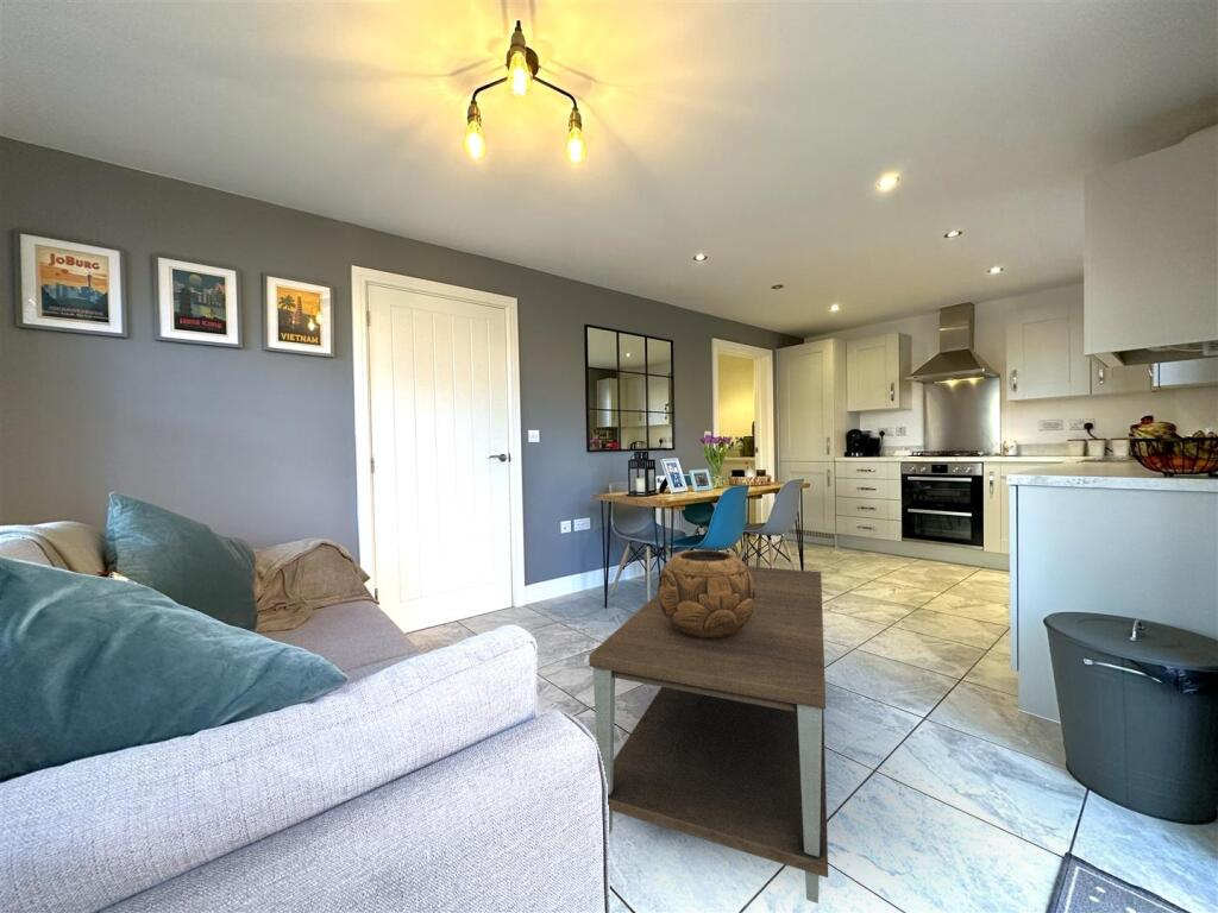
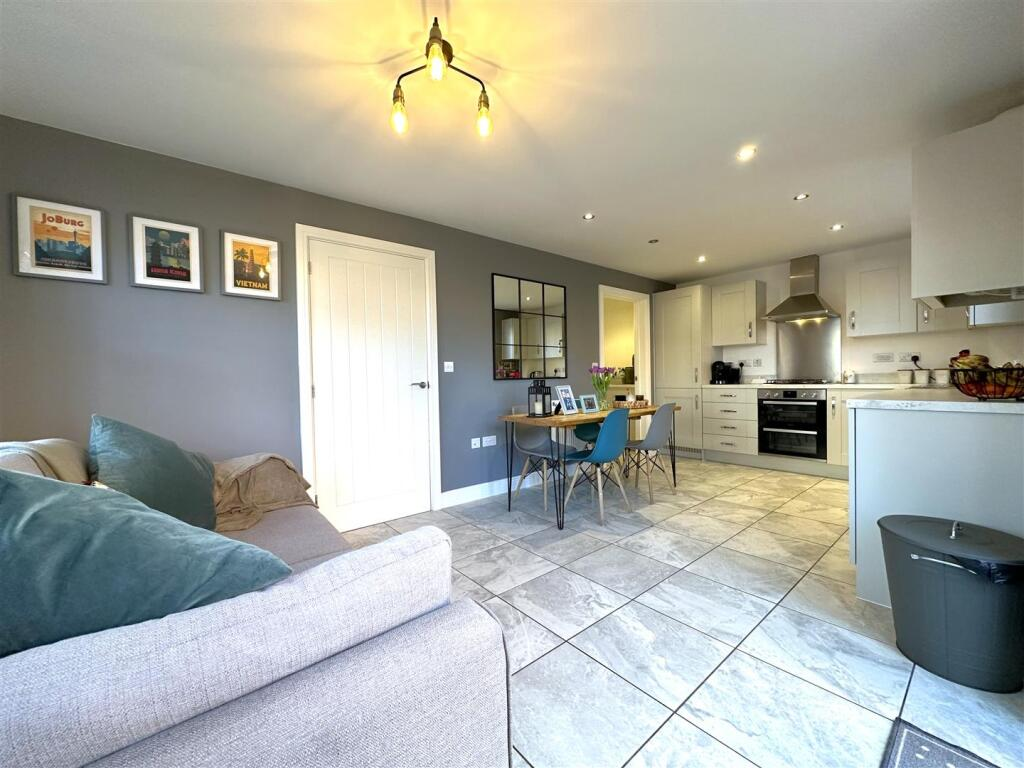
- coffee table (734, 670)
- decorative bowl (705, 592)
